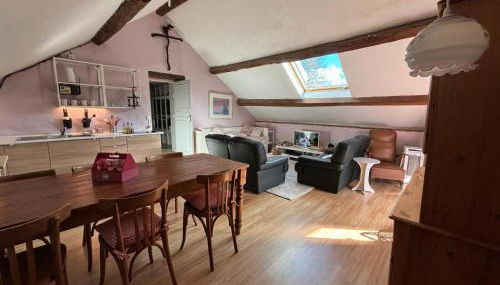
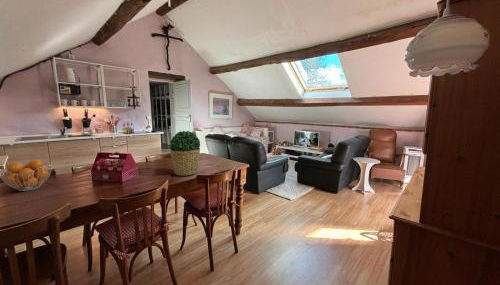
+ potted plant (185, 152)
+ fruit basket (27, 174)
